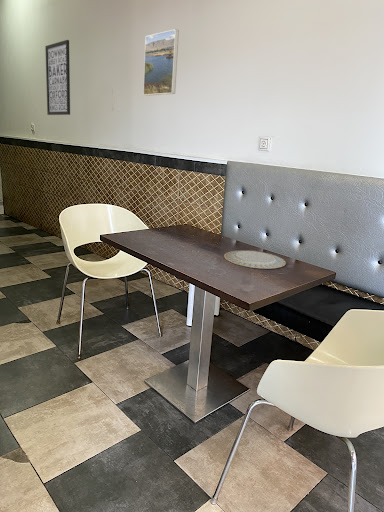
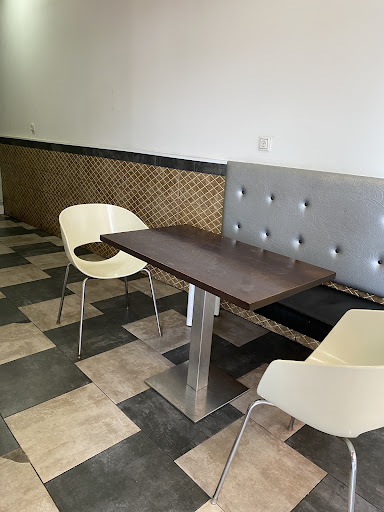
- chinaware (254, 257)
- wall art (57, 79)
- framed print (160, 64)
